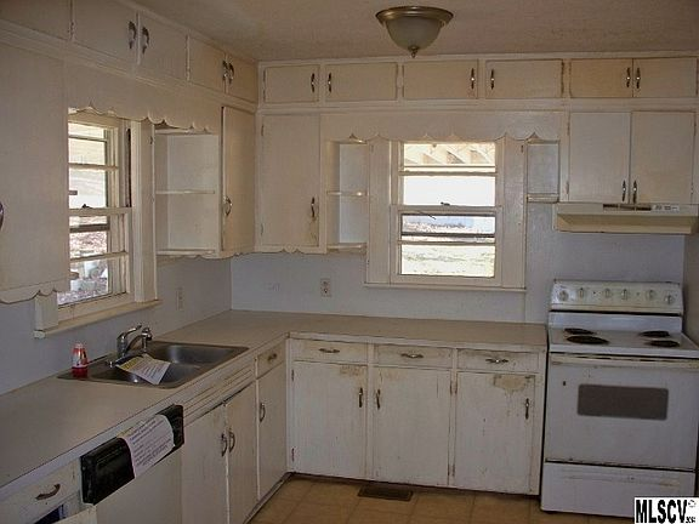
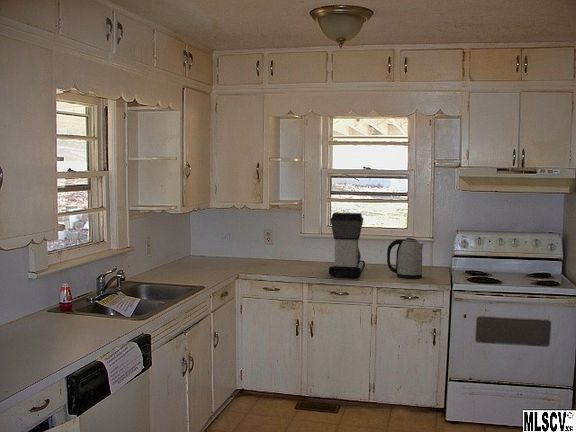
+ kettle (404, 257)
+ coffee maker (348, 243)
